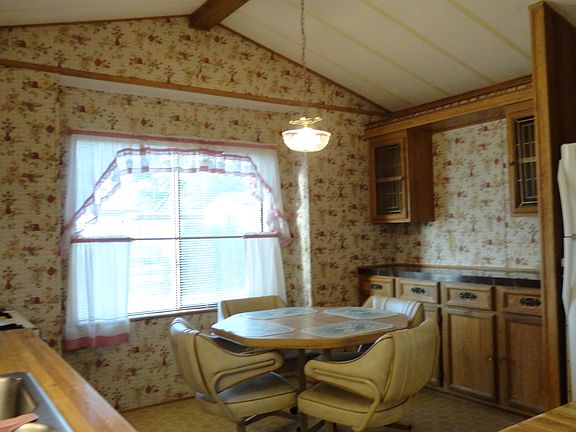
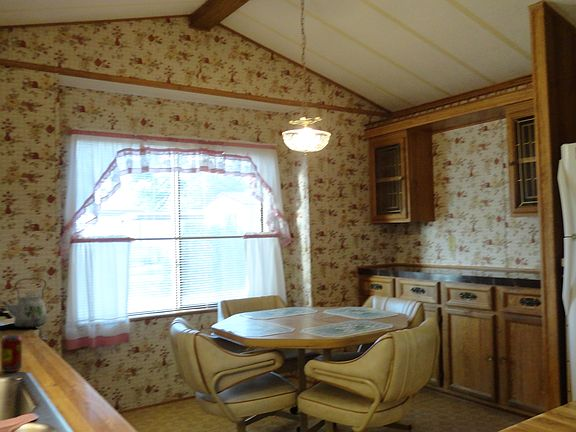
+ beverage can (11, 352)
+ kettle (24, 303)
